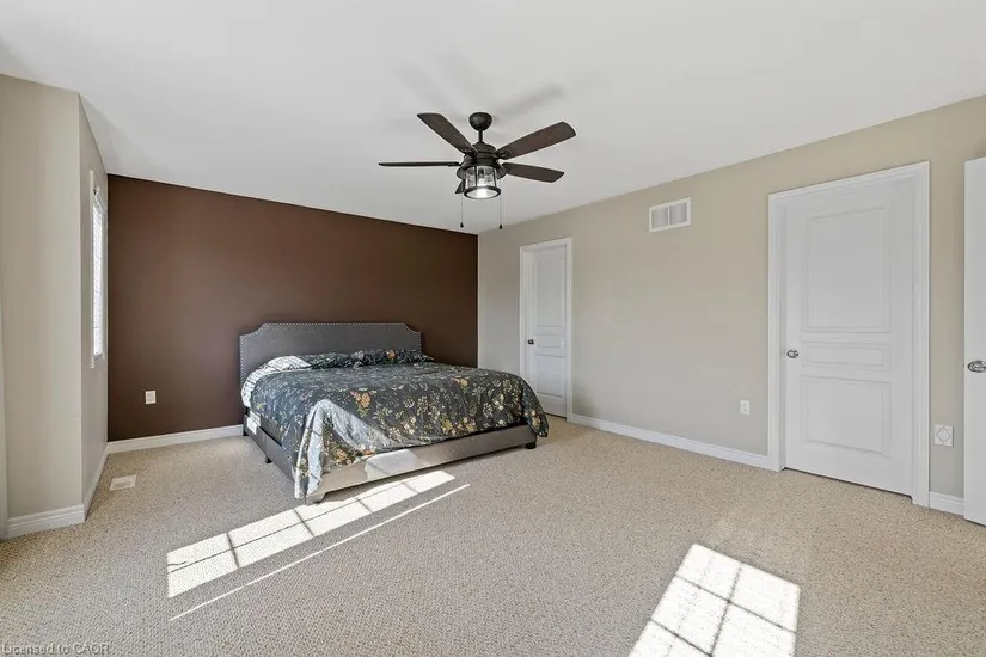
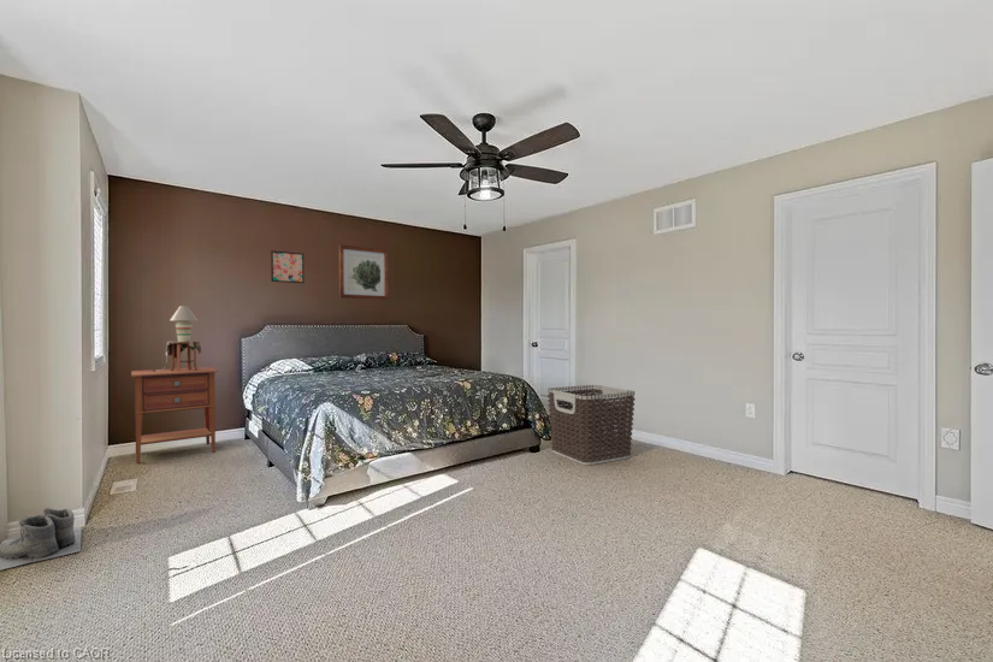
+ table lamp (177, 337)
+ clothes hamper (590, 421)
+ boots (39, 528)
+ nightstand (175, 409)
+ wall art (288, 267)
+ wall art (363, 273)
